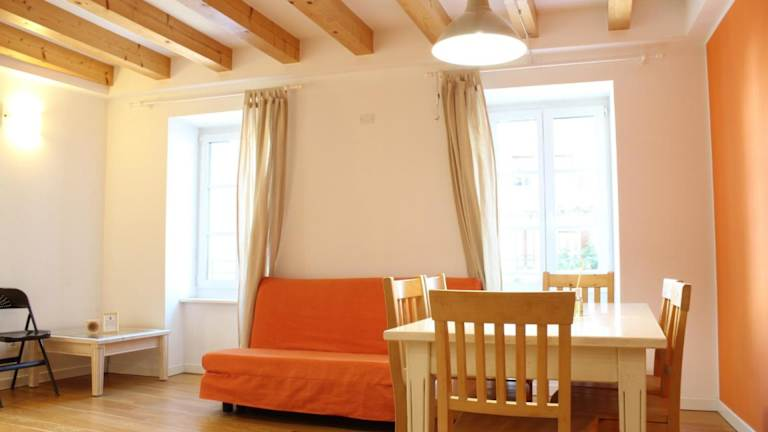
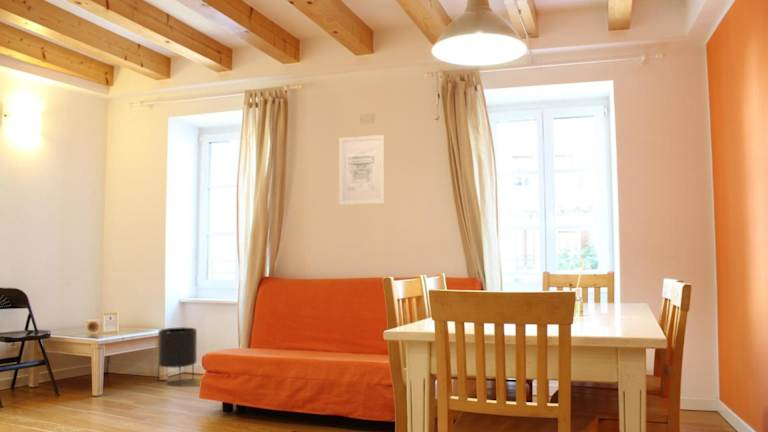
+ wall art (361, 170)
+ planter (177, 356)
